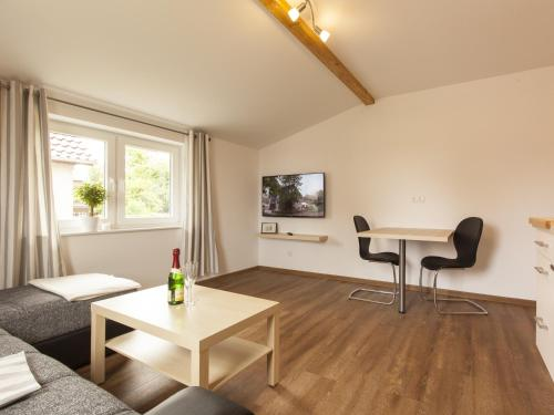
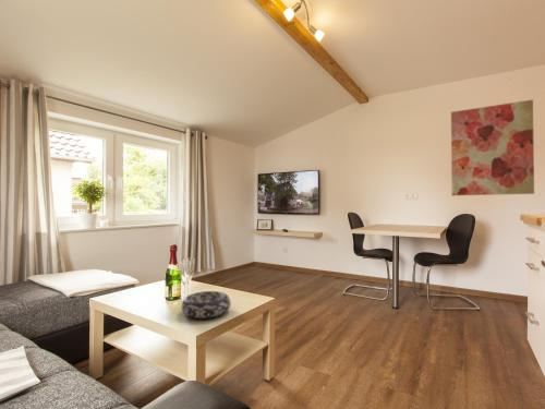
+ wall art (489, 151)
+ decorative bowl (206, 304)
